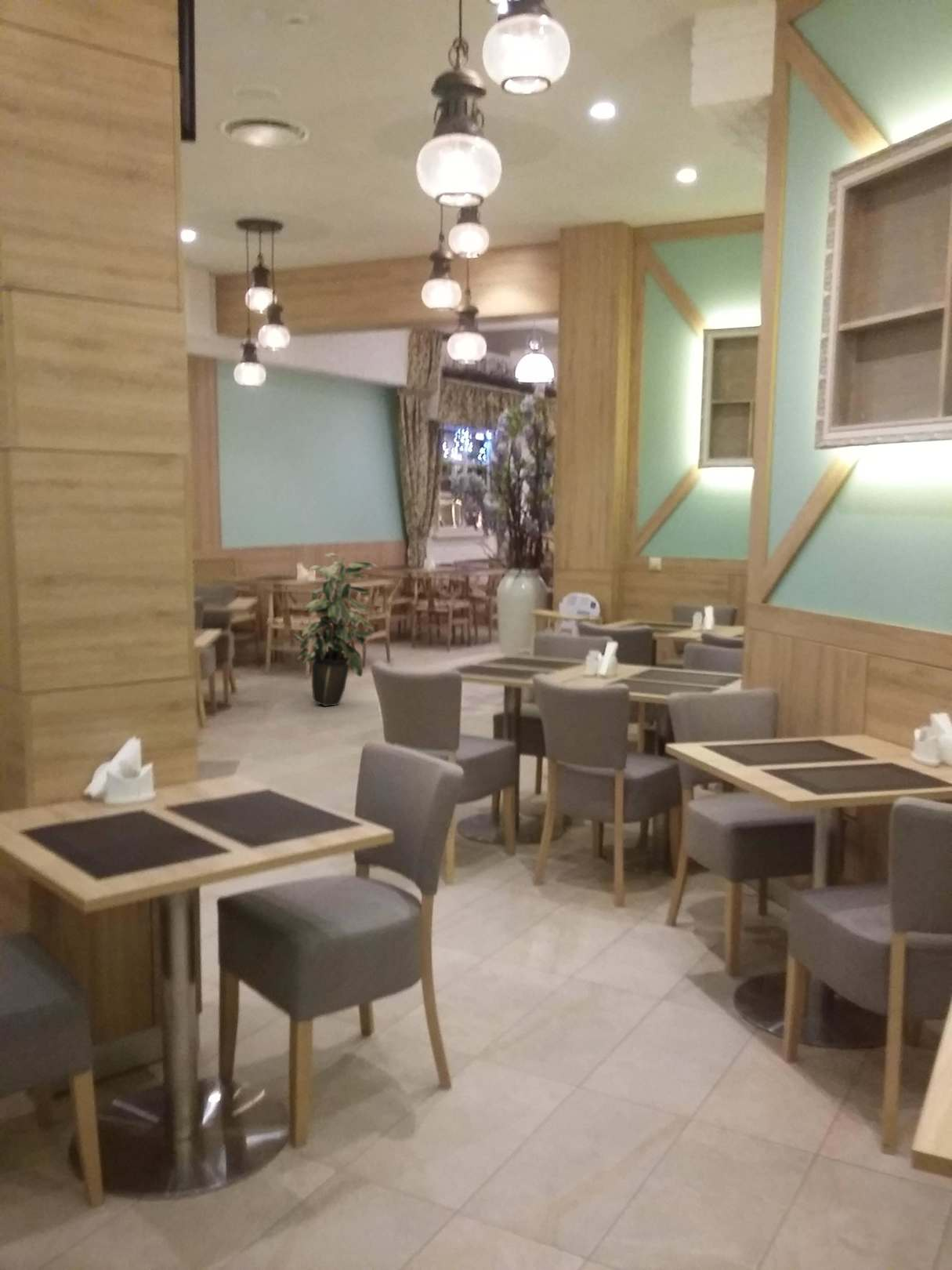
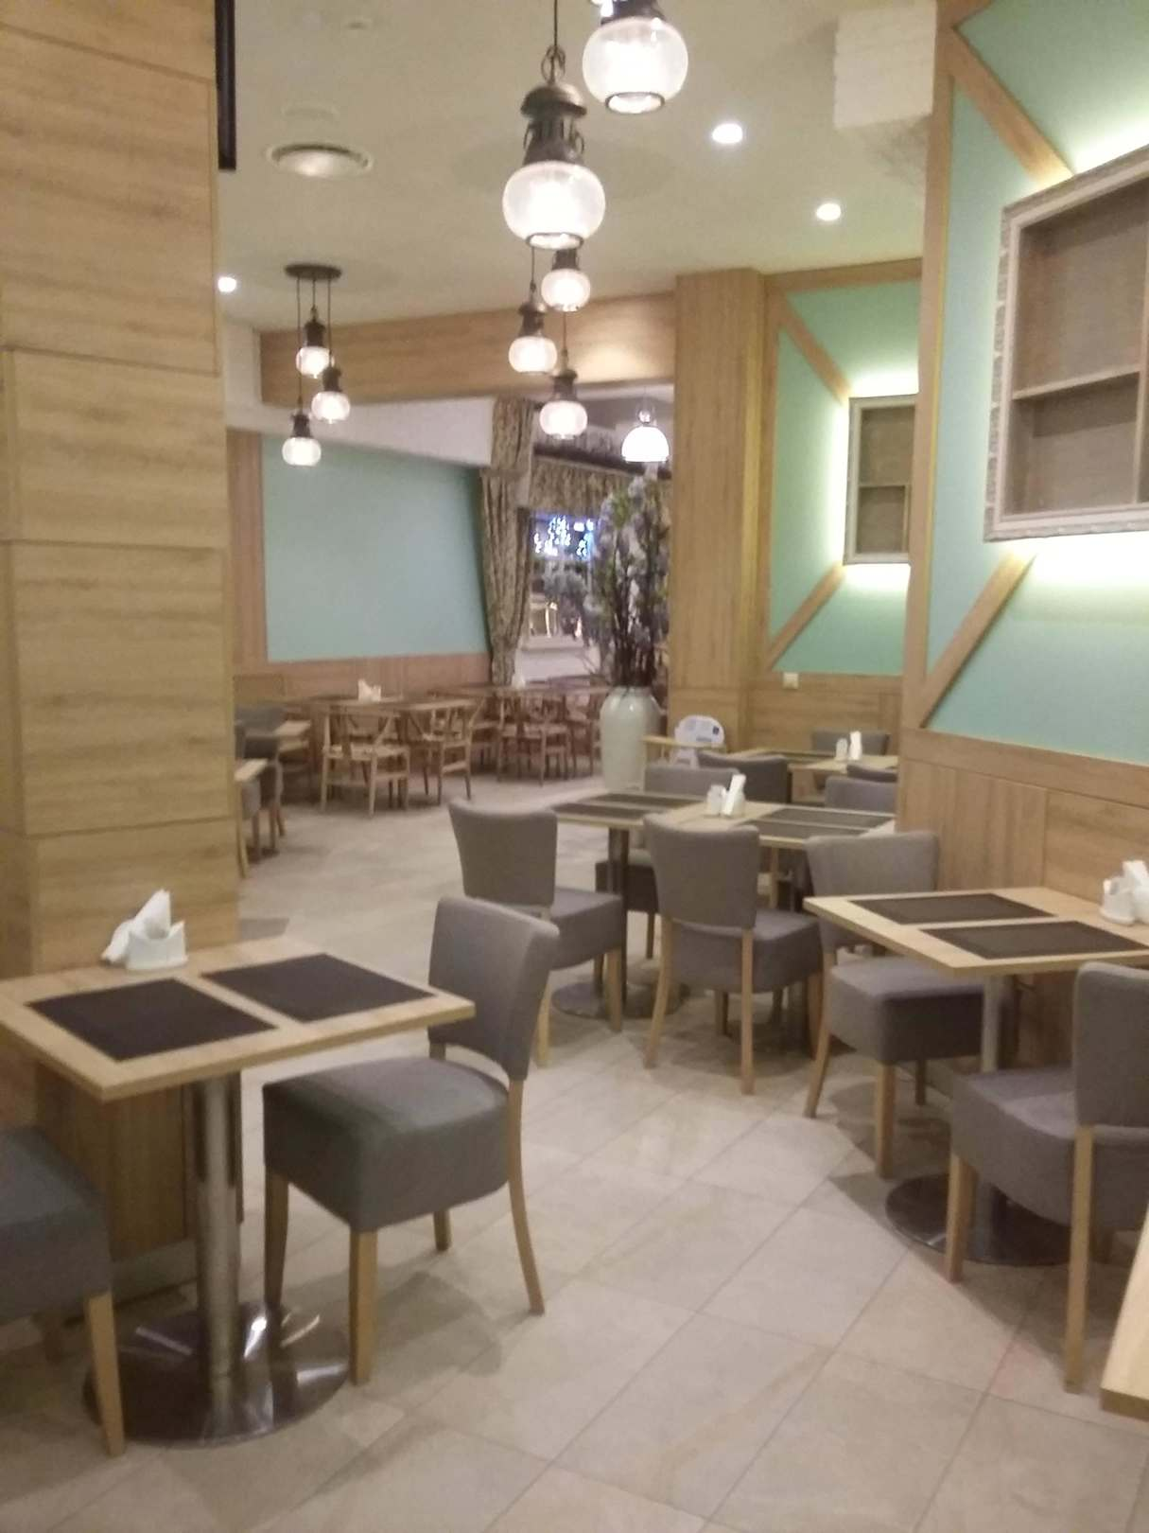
- indoor plant (335, 630)
